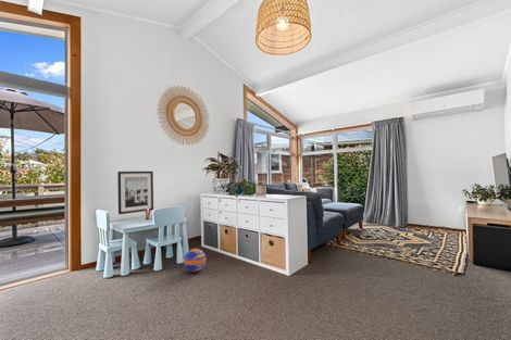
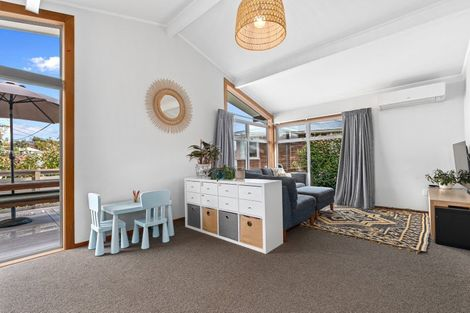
- wall art (136, 191)
- ball (195, 260)
